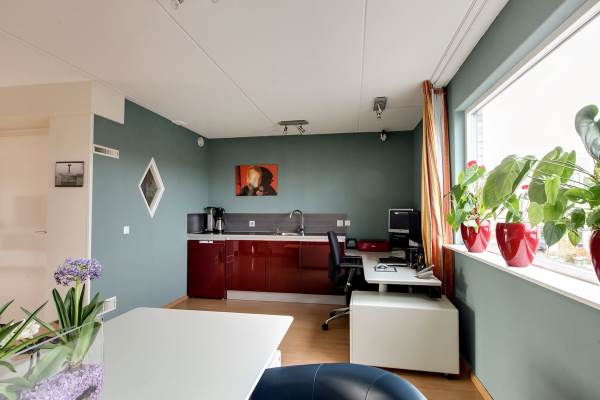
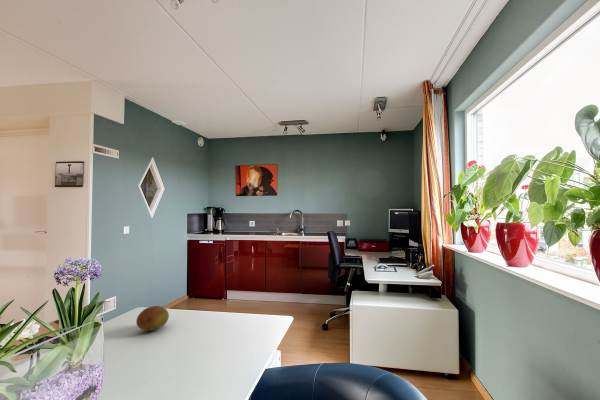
+ fruit (153, 317)
